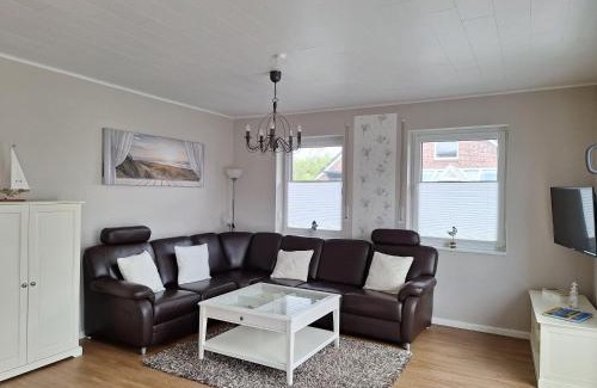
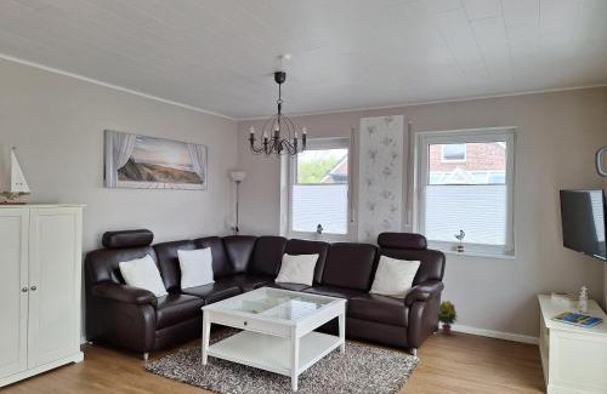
+ potted plant (447, 316)
